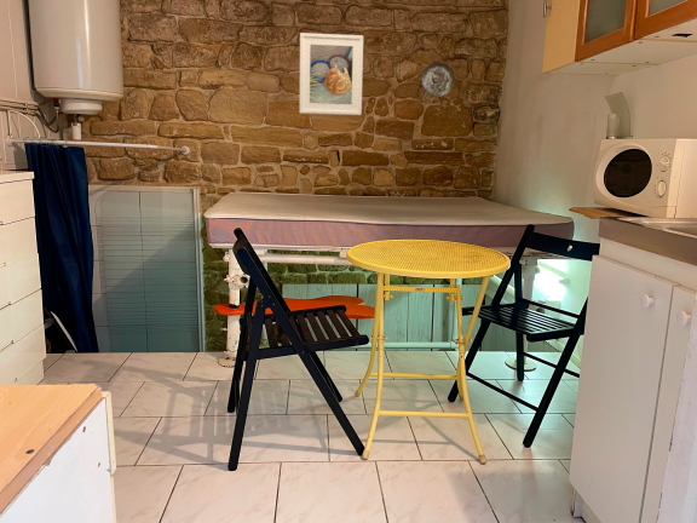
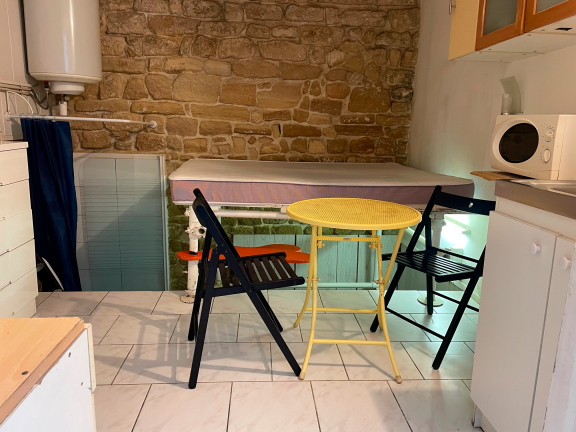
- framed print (330, 74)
- decorative plate (437, 79)
